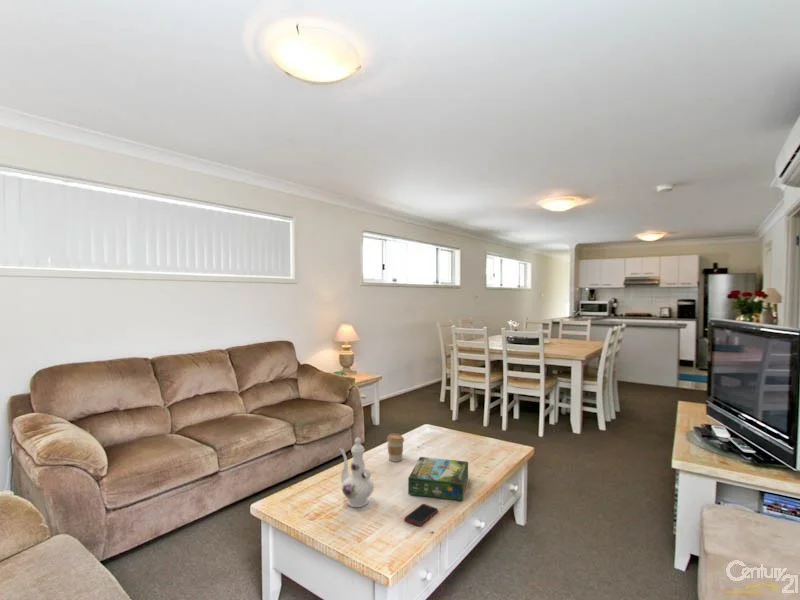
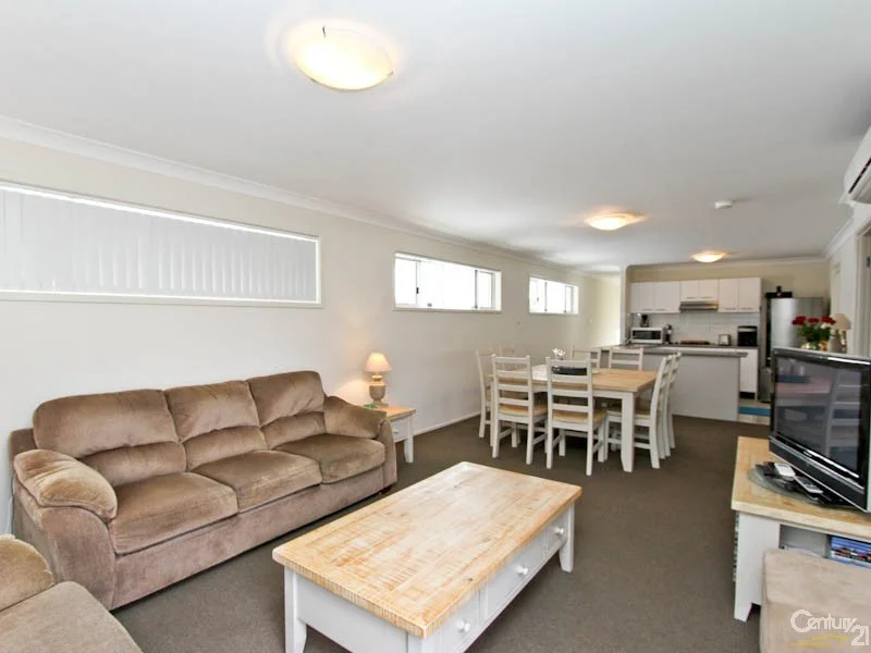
- chinaware (354, 469)
- cell phone (421, 514)
- coffee cup (395, 447)
- board game (439, 477)
